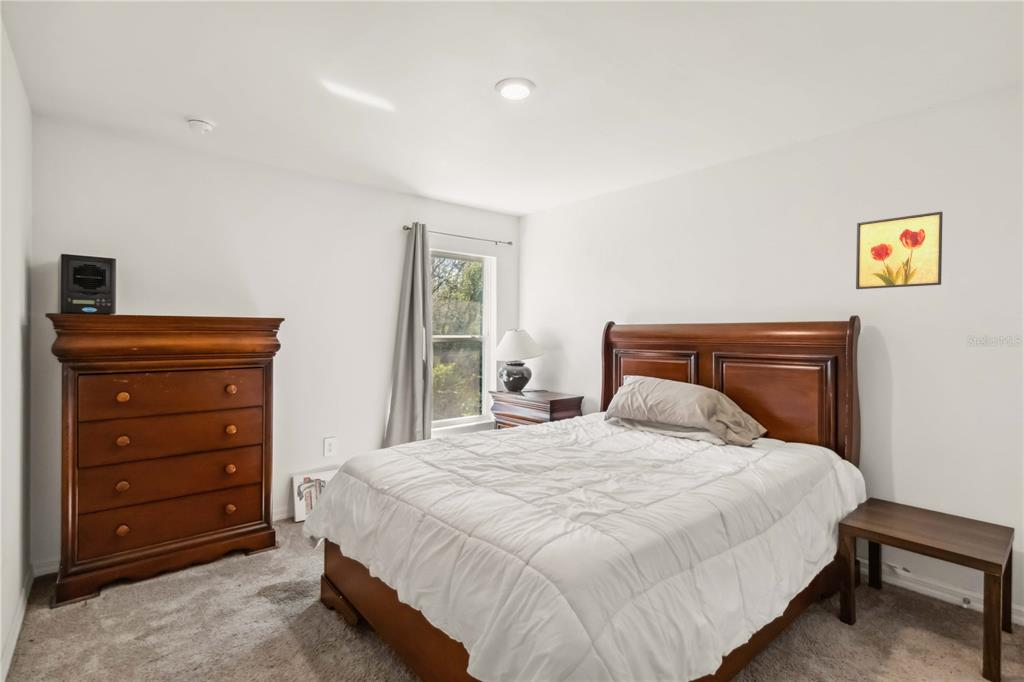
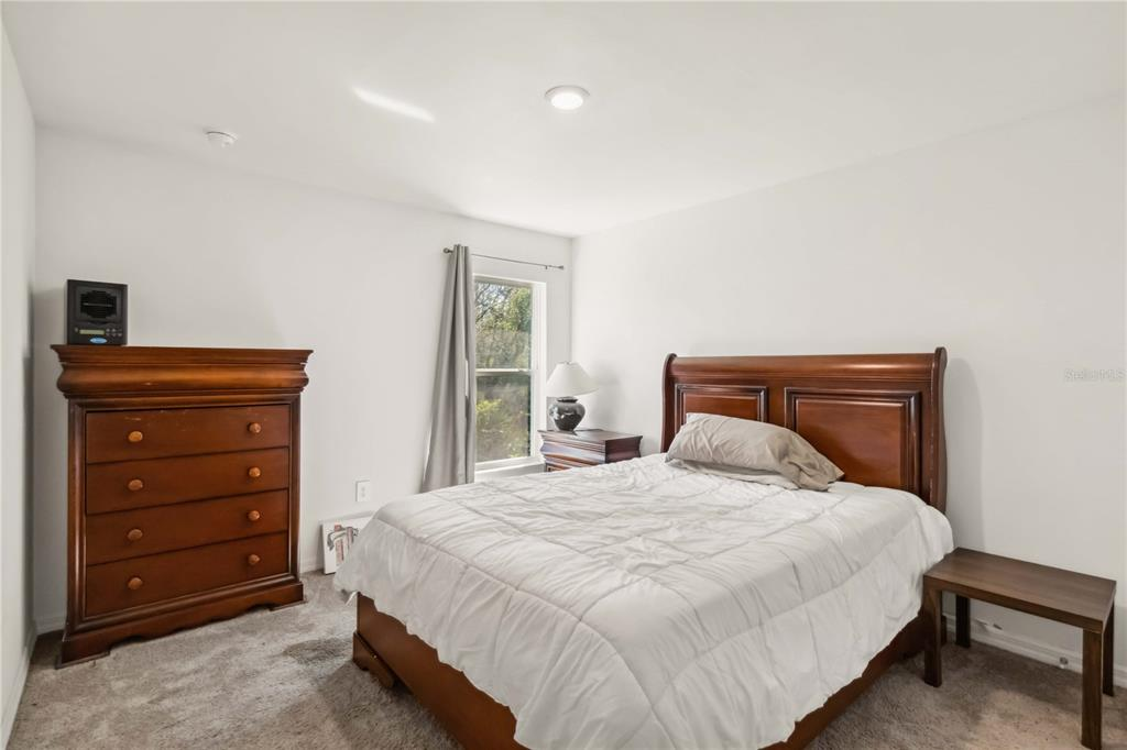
- wall art (897, 252)
